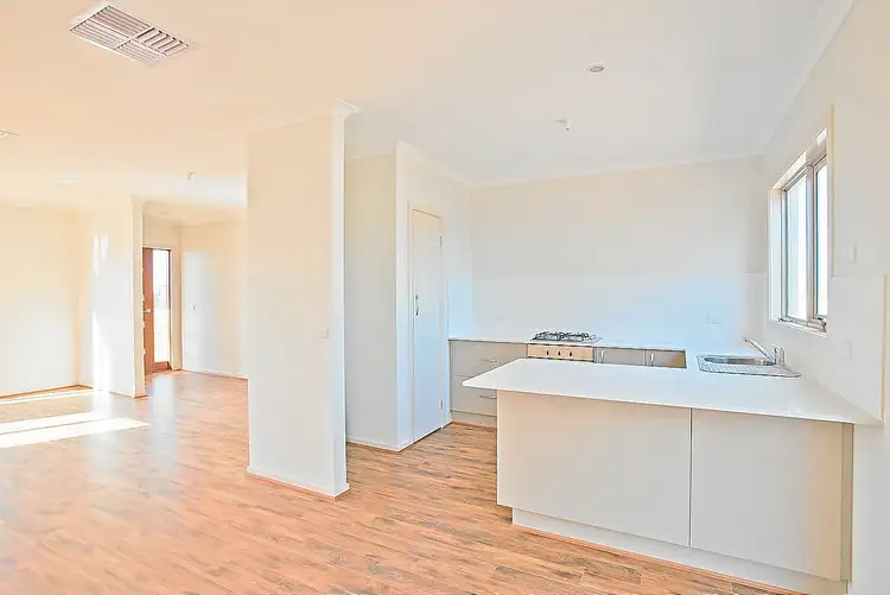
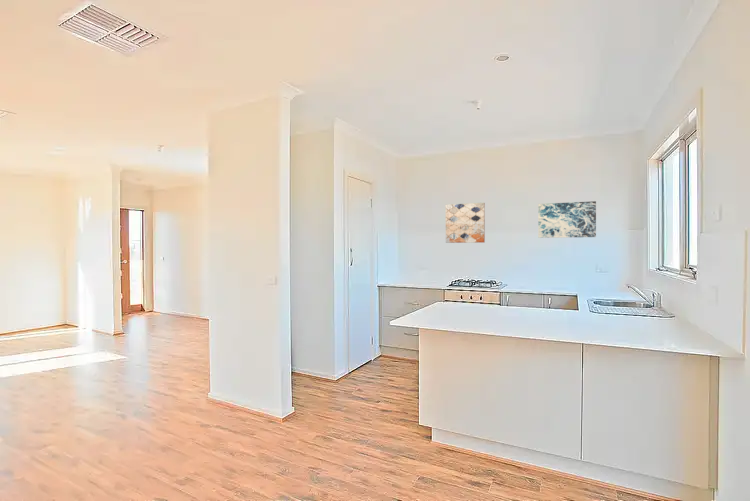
+ wall art (566, 220)
+ wall art (464, 223)
